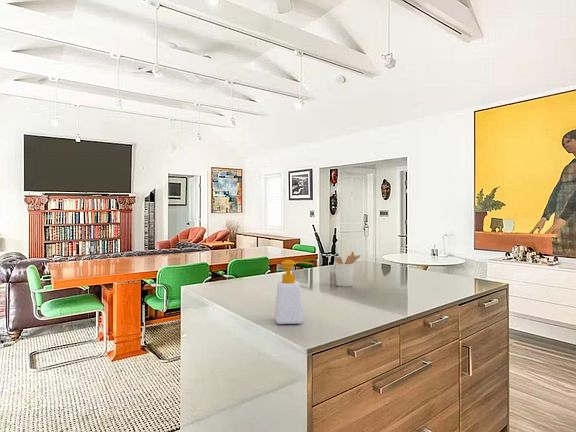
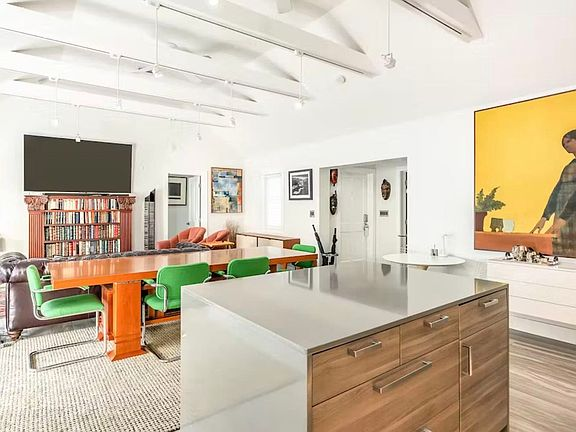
- utensil holder (347, 269)
- soap bottle (294, 290)
